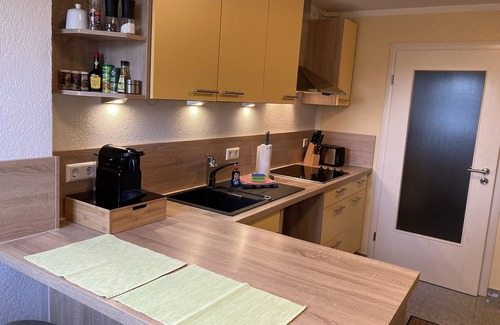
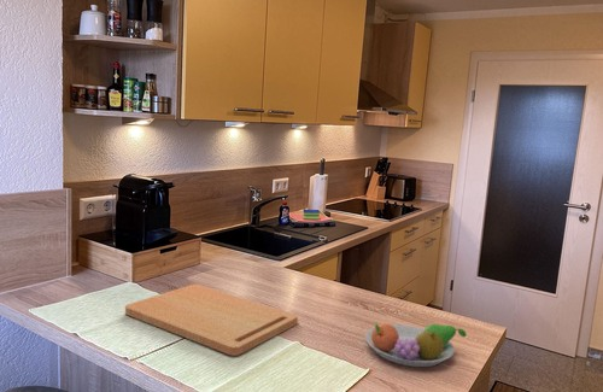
+ cutting board (211, 314)
+ fruit bowl (414, 334)
